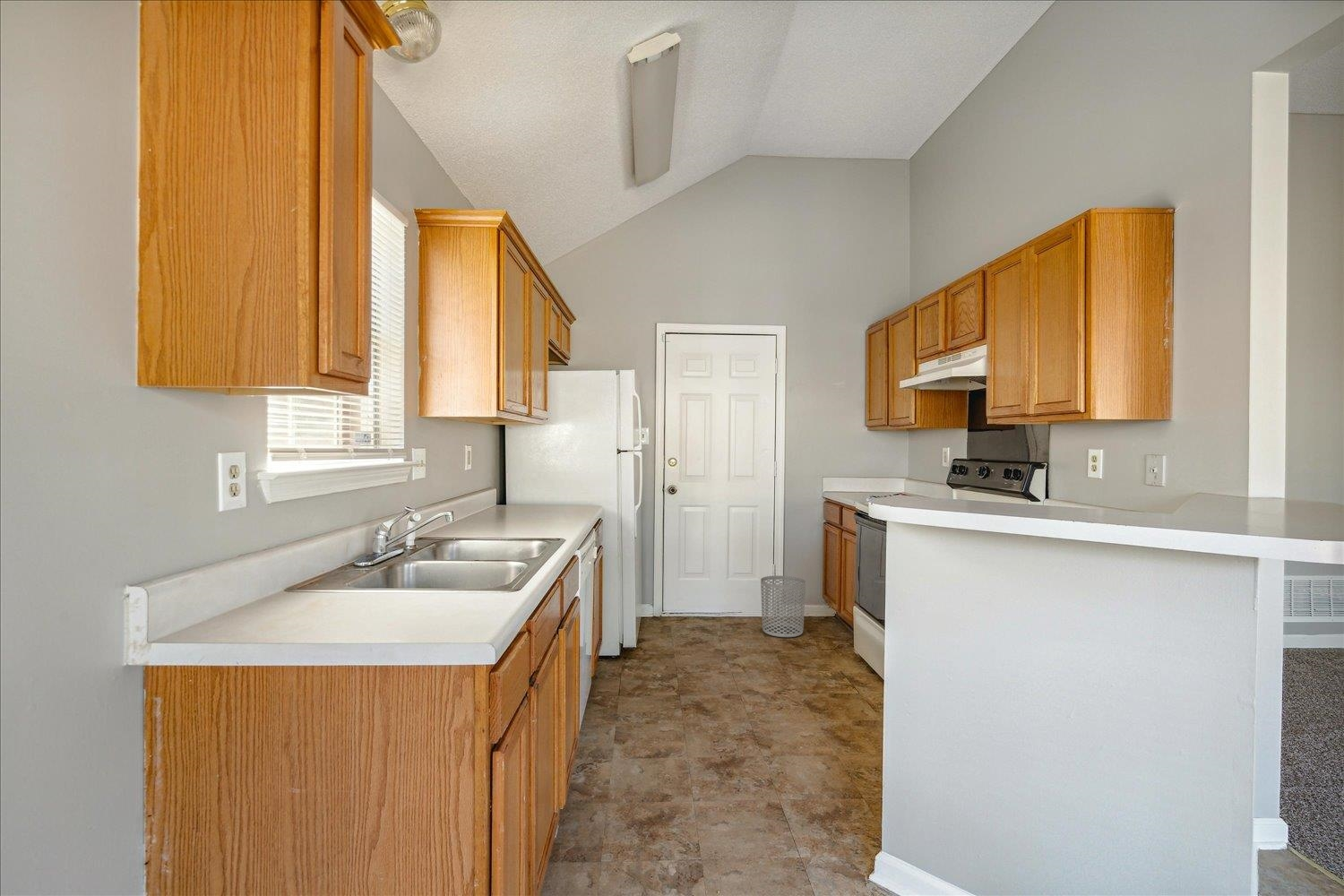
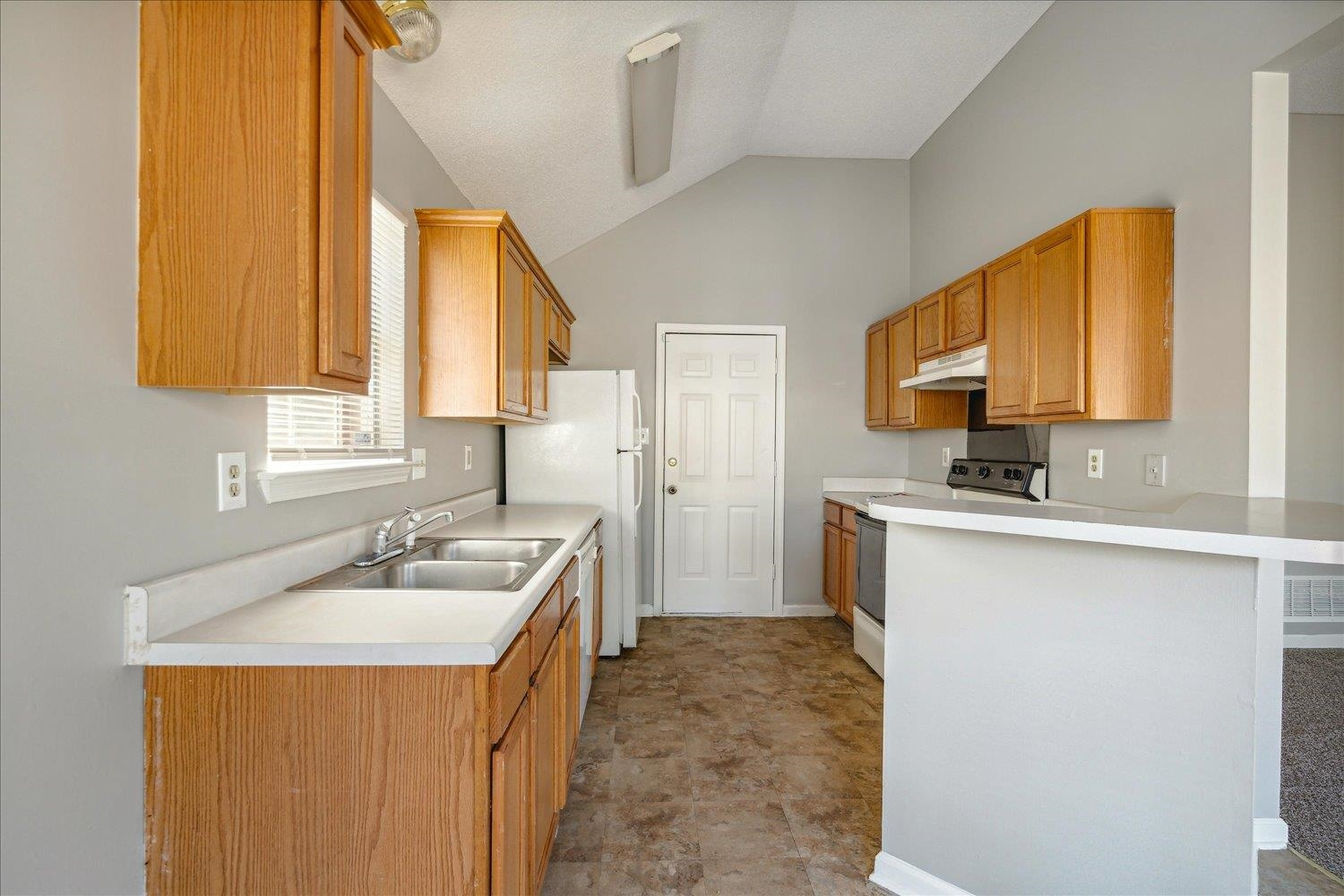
- waste bin (782, 606)
